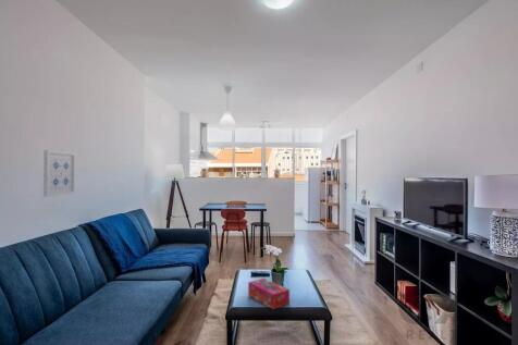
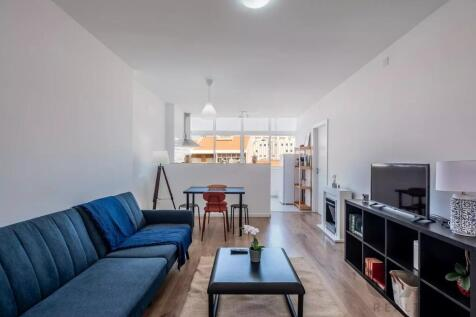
- tissue box (268, 292)
- wall art (60, 173)
